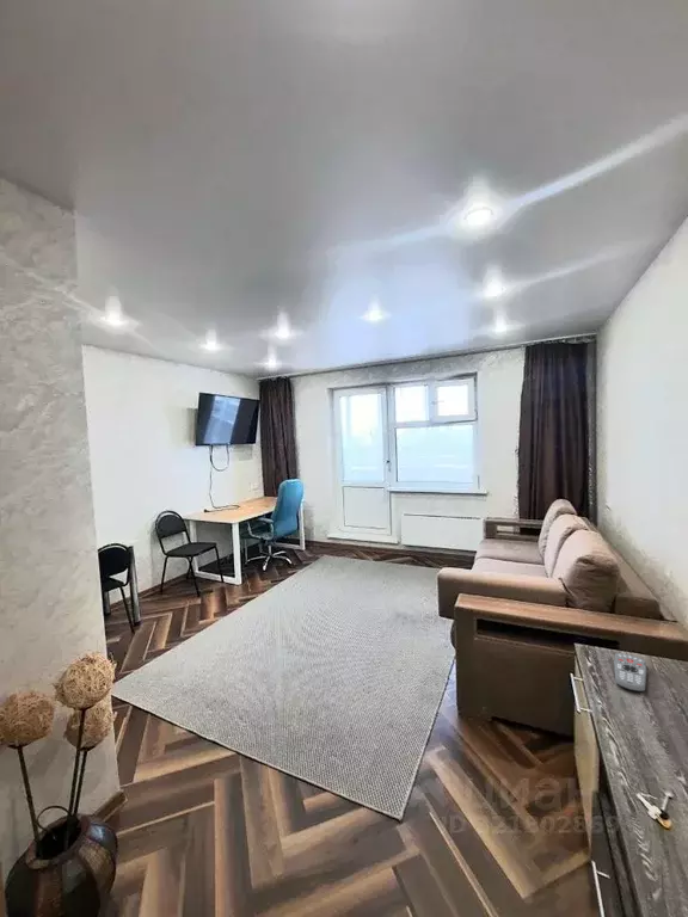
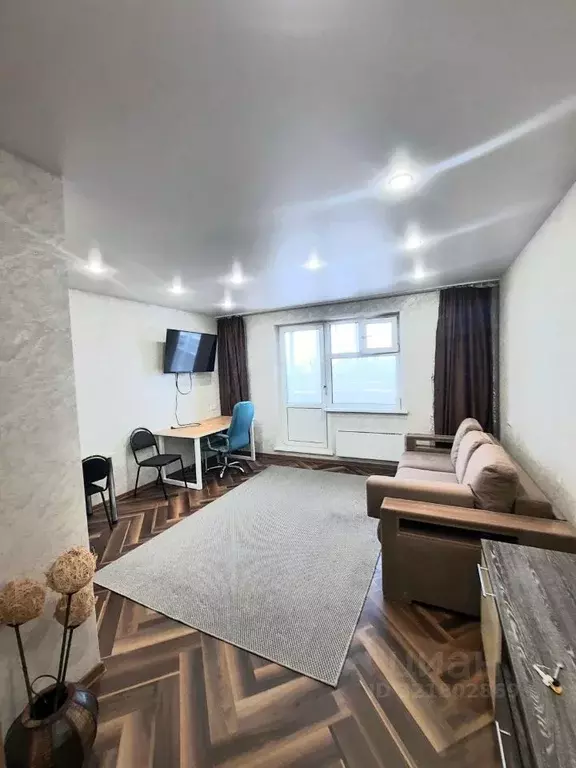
- remote control (629, 671)
